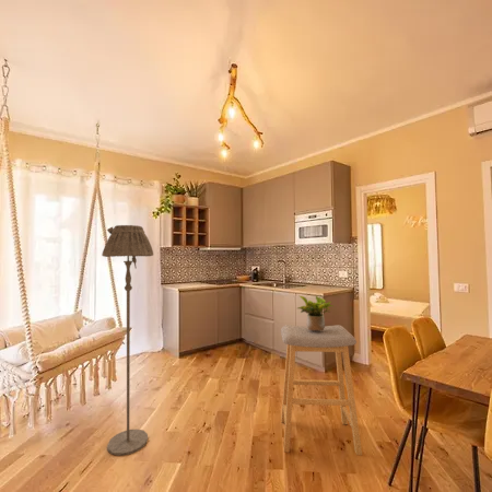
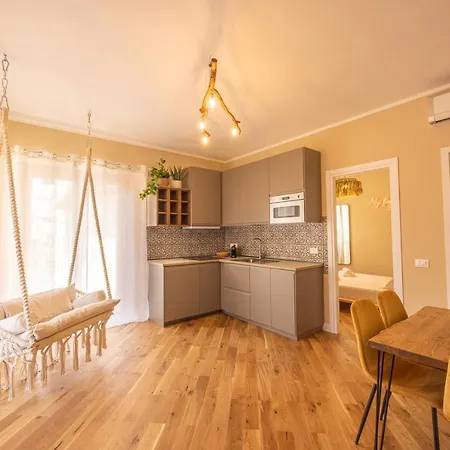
- floor lamp (128, 332)
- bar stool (316, 382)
- potted plant (315, 311)
